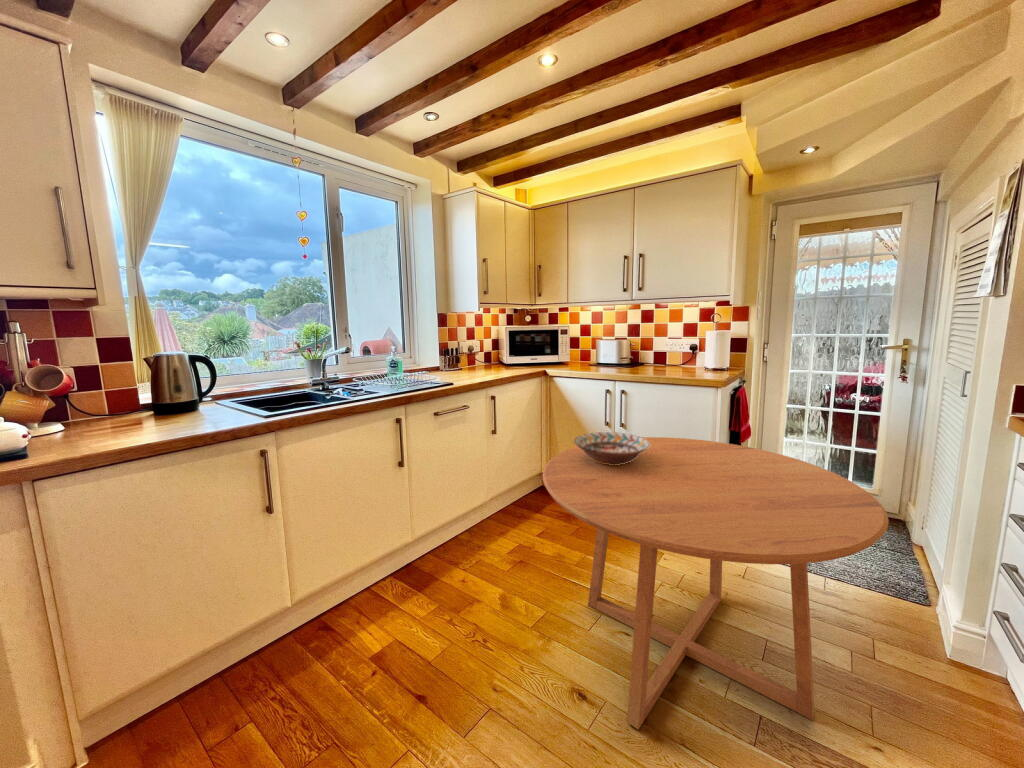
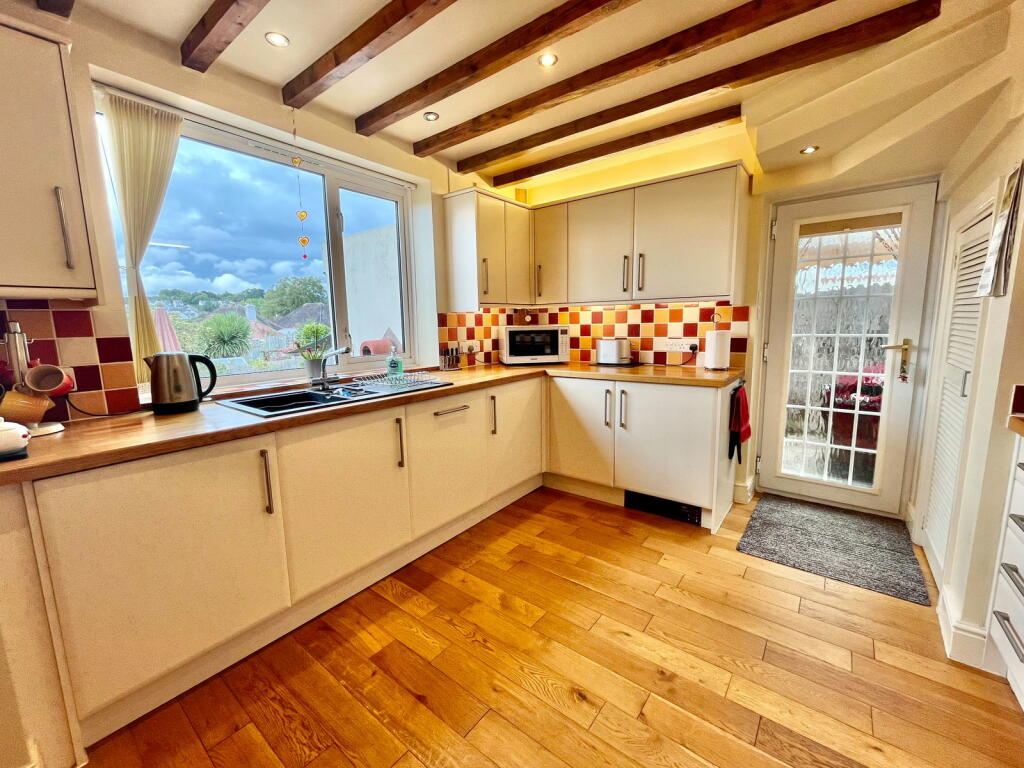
- dining table (688, 555)
- decorative bowl (611, 449)
